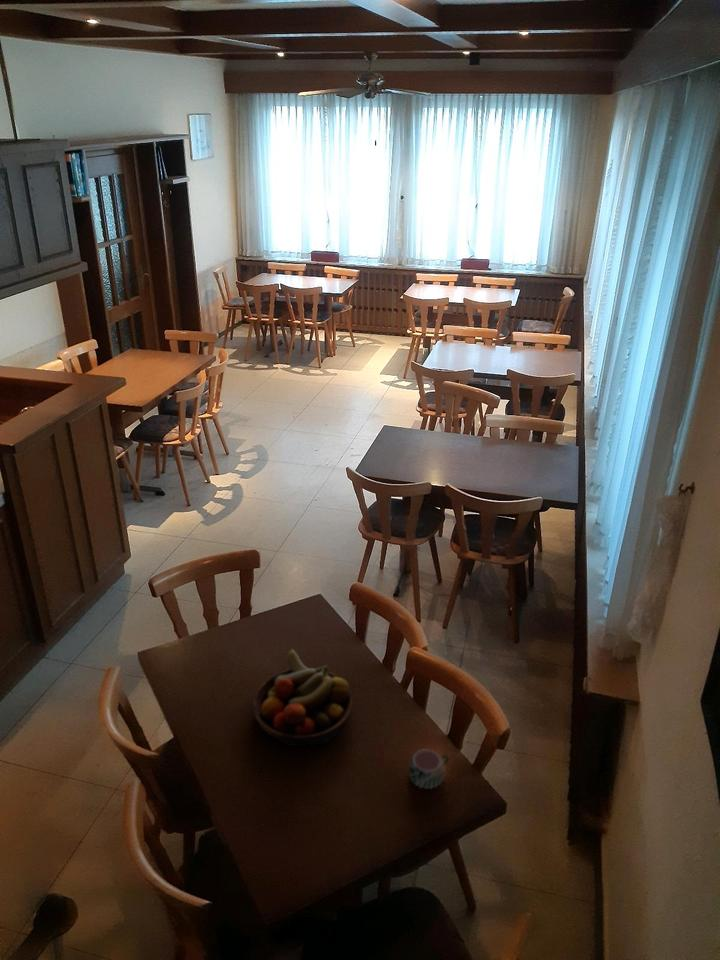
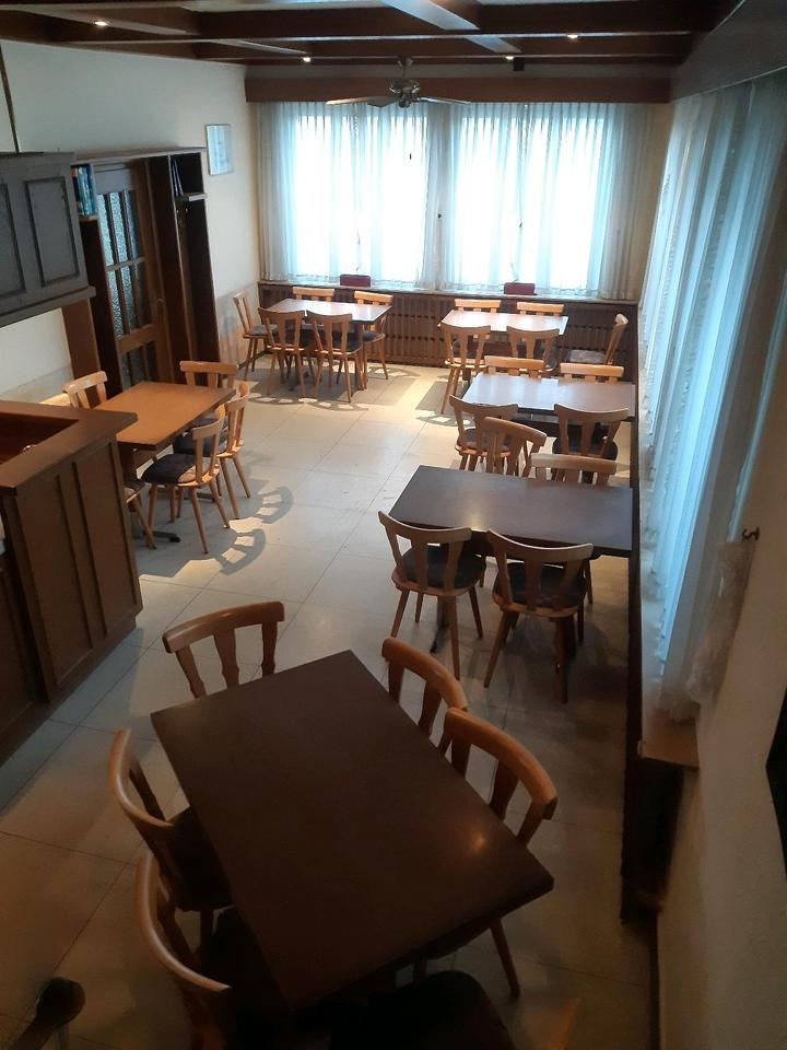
- mug (430, 766)
- fruit bowl (302, 696)
